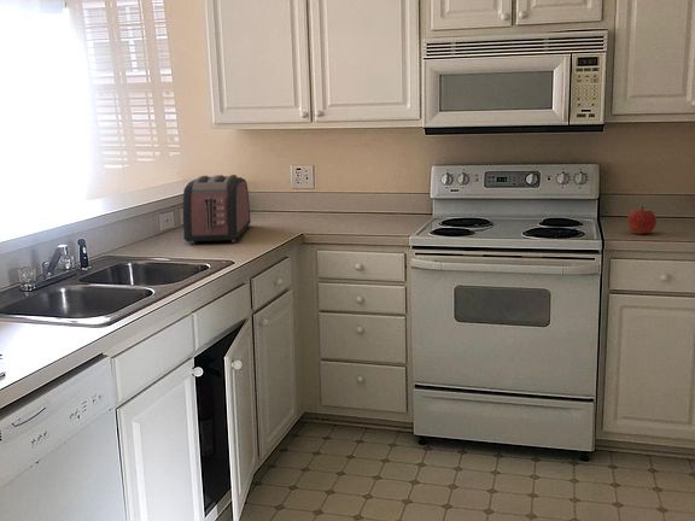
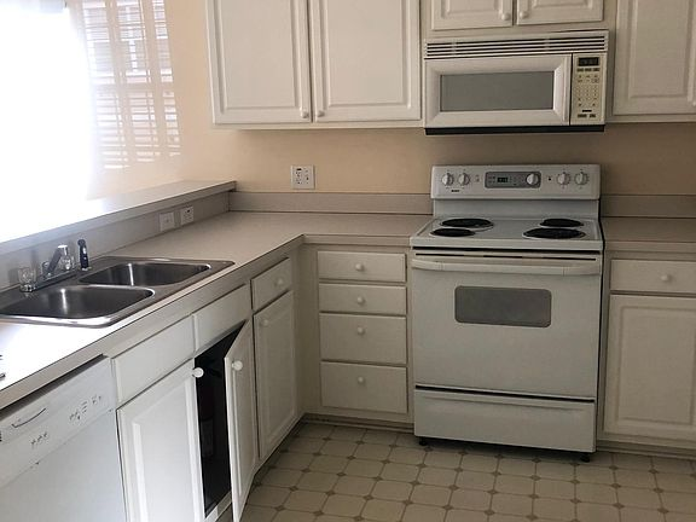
- toaster (216, 205)
- apple (642, 219)
